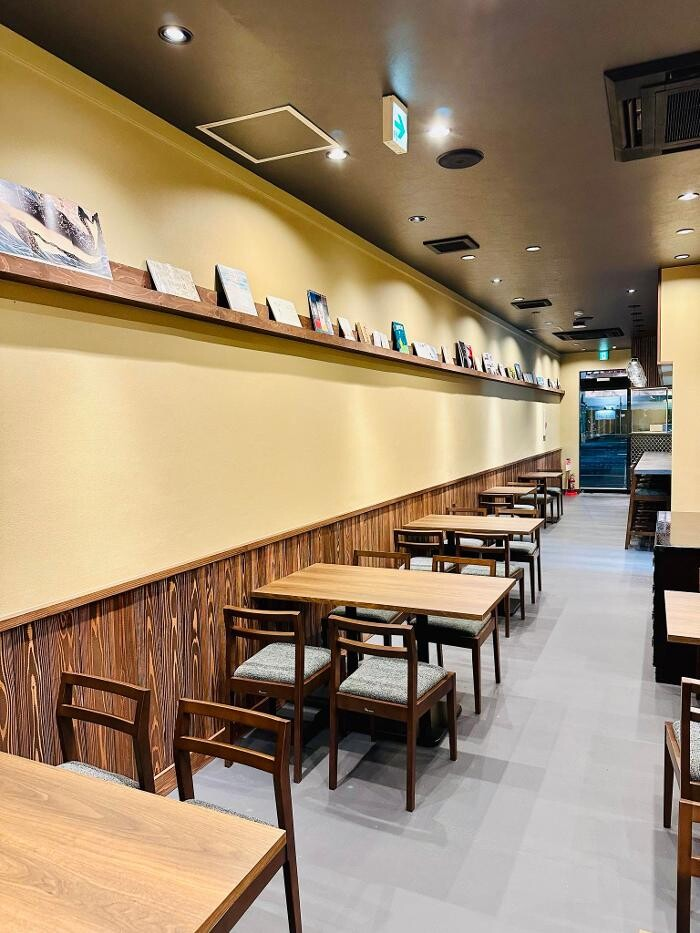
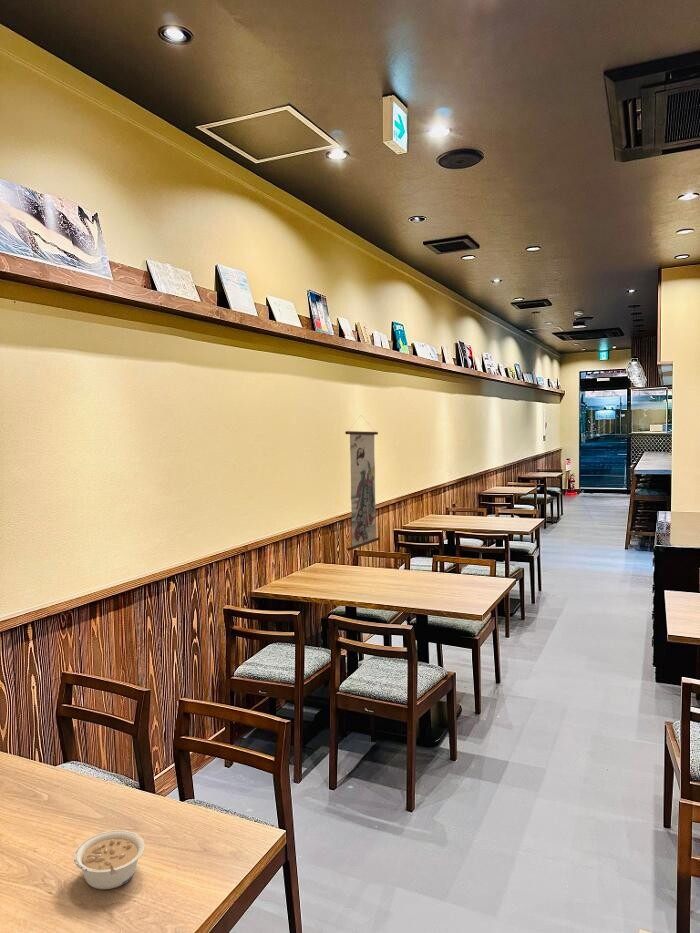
+ legume (111, 860)
+ wall scroll (363, 480)
